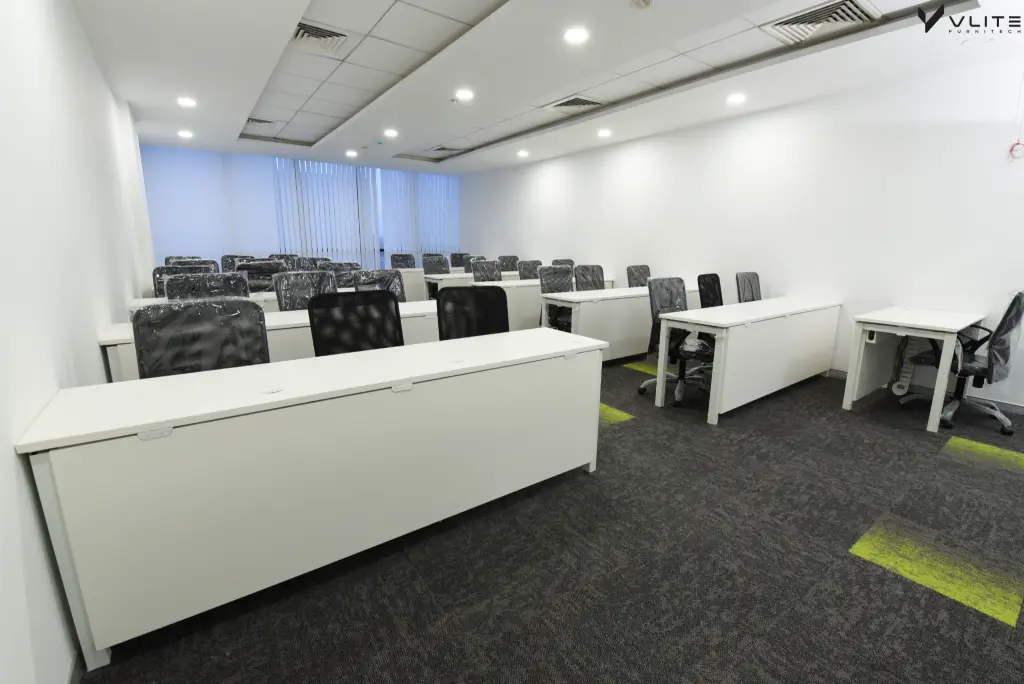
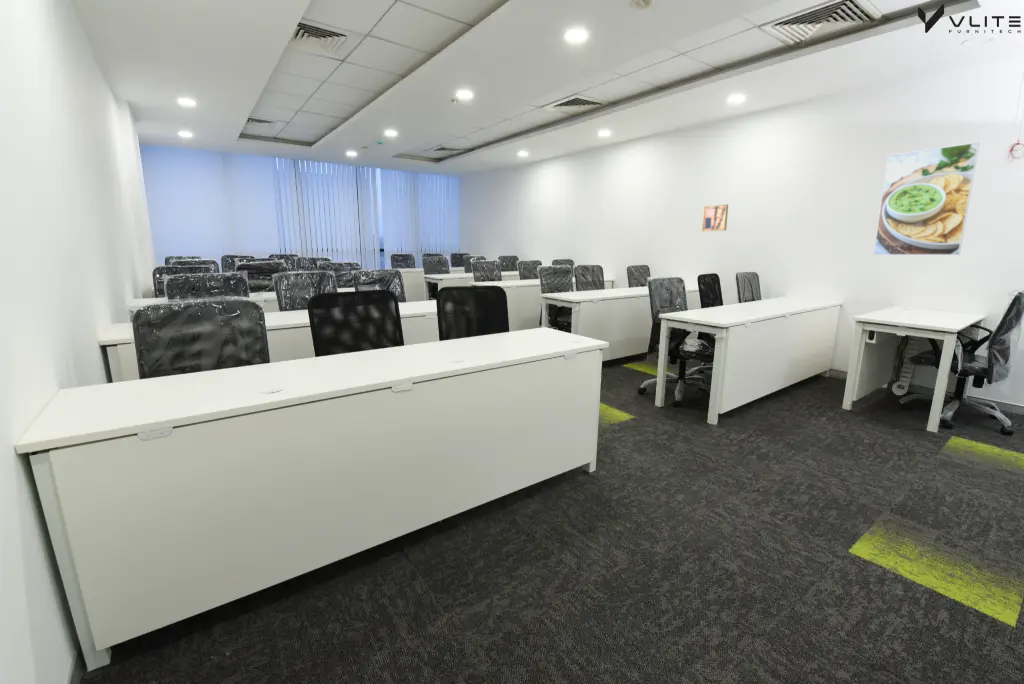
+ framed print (922, 203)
+ wall art (714, 218)
